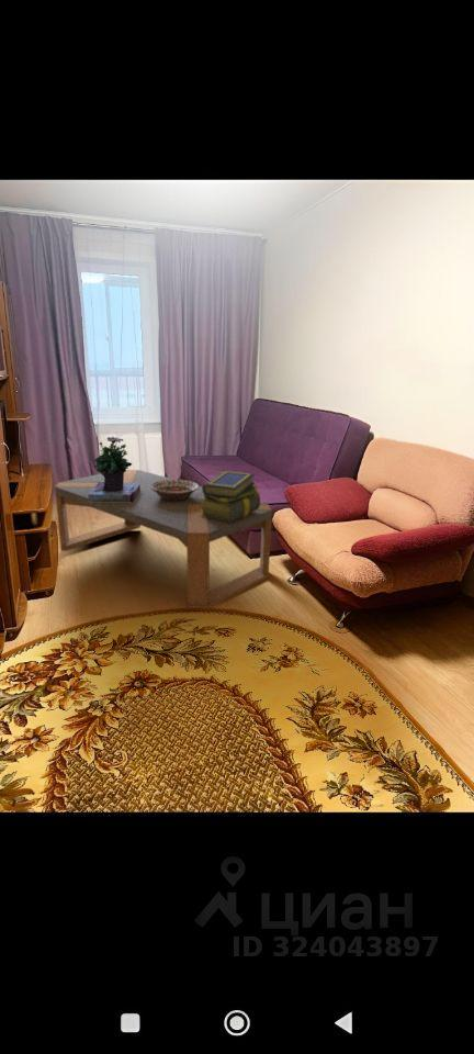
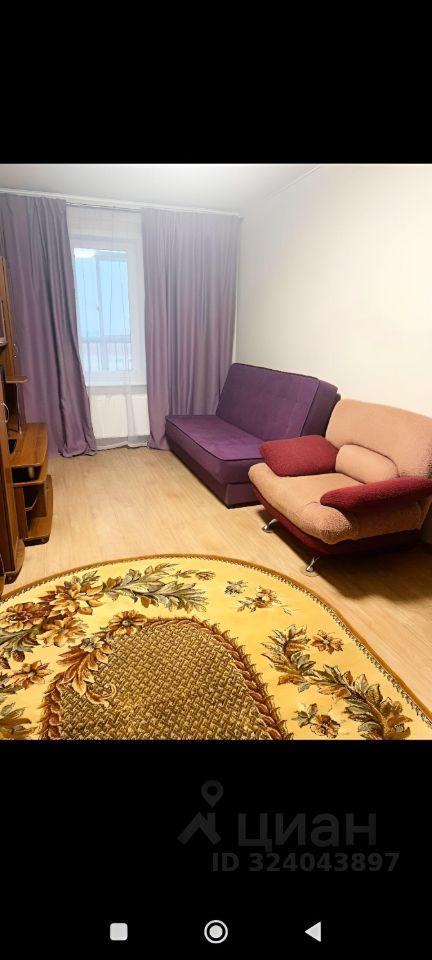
- decorative bowl (174, 491)
- potted flower (113, 466)
- stack of books (230, 495)
- coffee table (158, 528)
